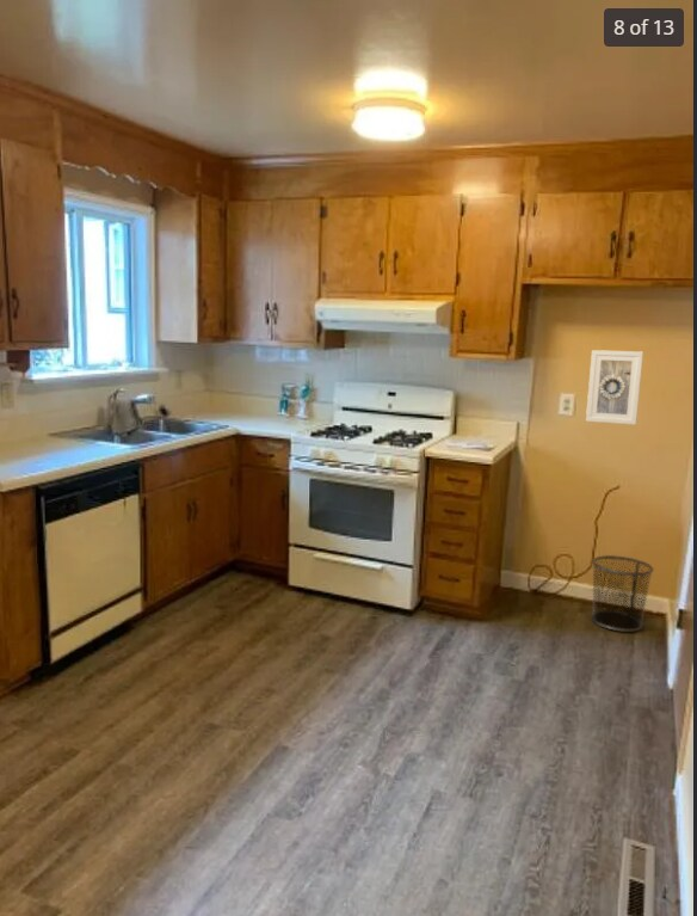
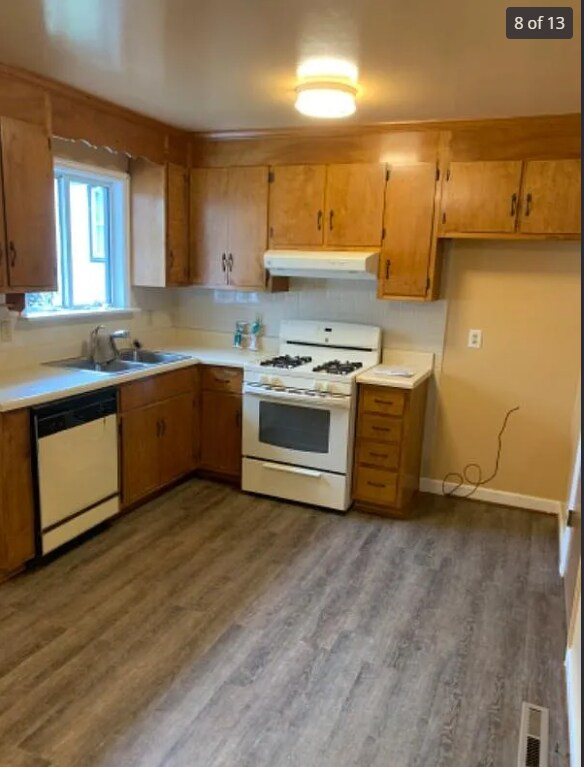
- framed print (613, 387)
- trash can (619, 592)
